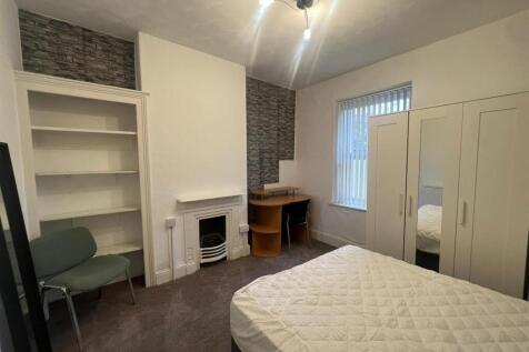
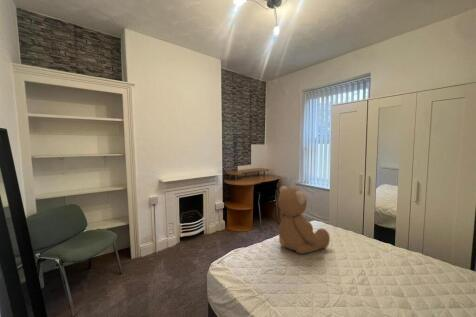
+ teddy bear (299, 216)
